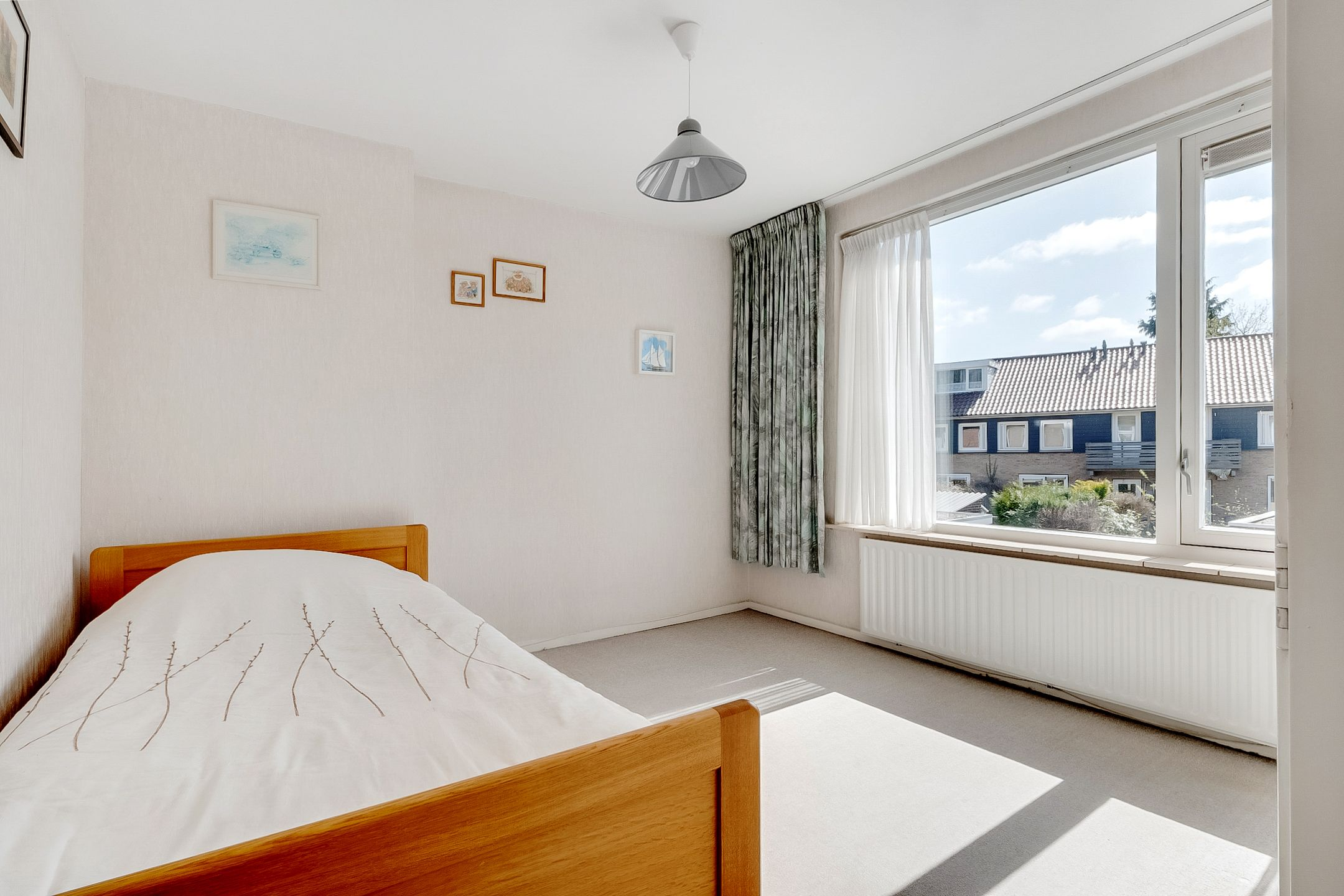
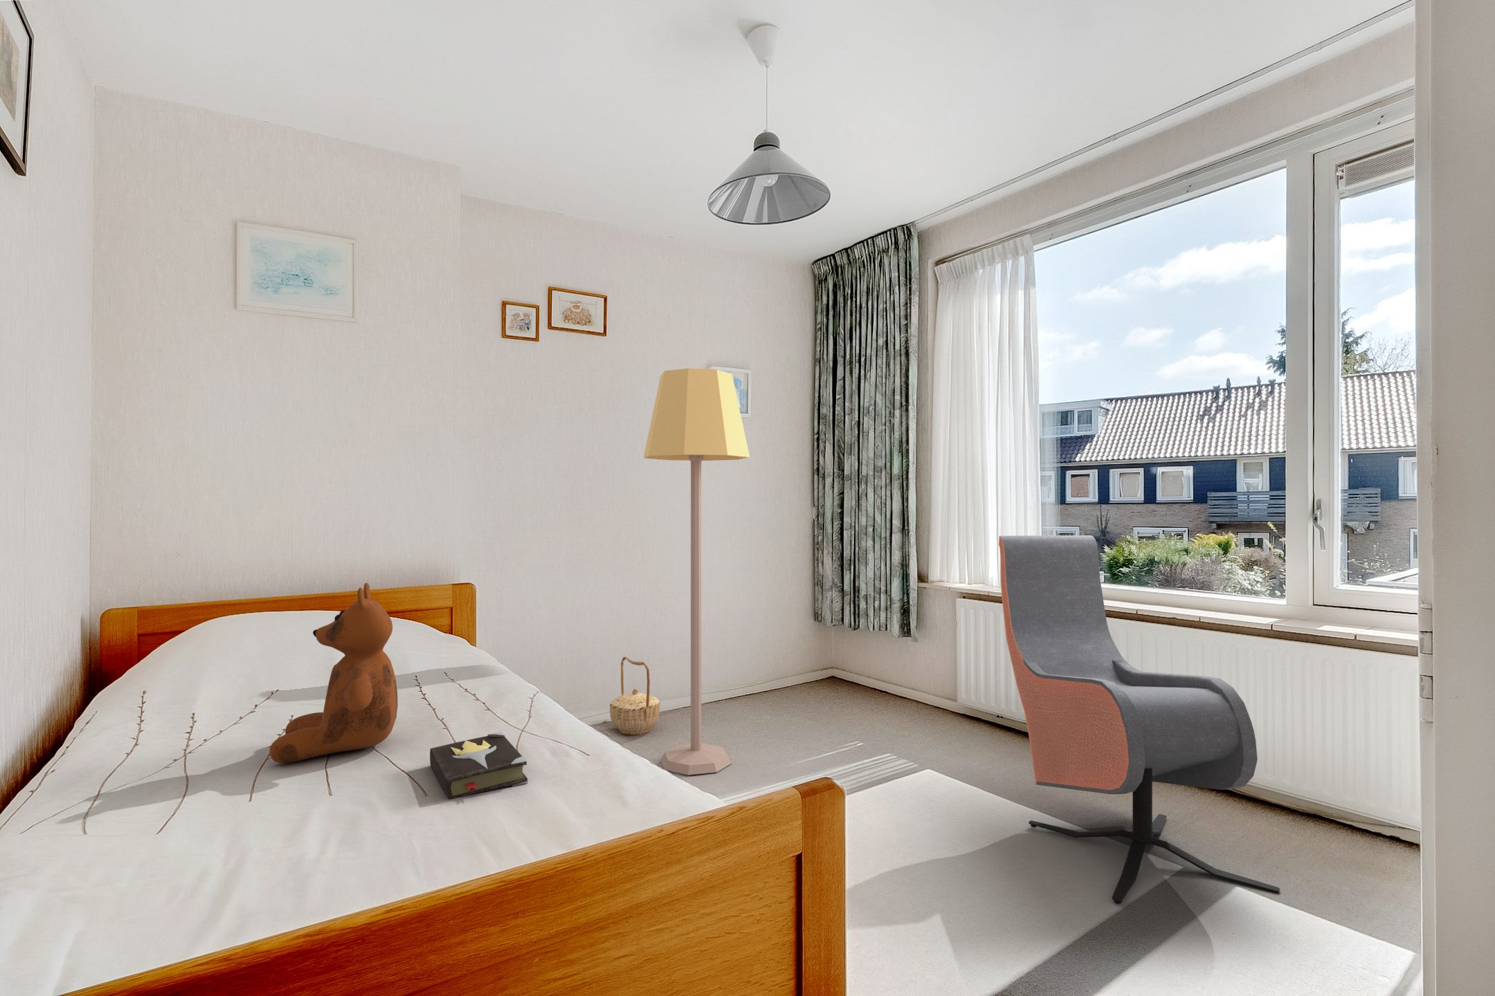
+ teddy bear (338, 666)
+ lamp (695, 568)
+ hardback book (477, 763)
+ basket (635, 694)
+ armchair (1113, 688)
